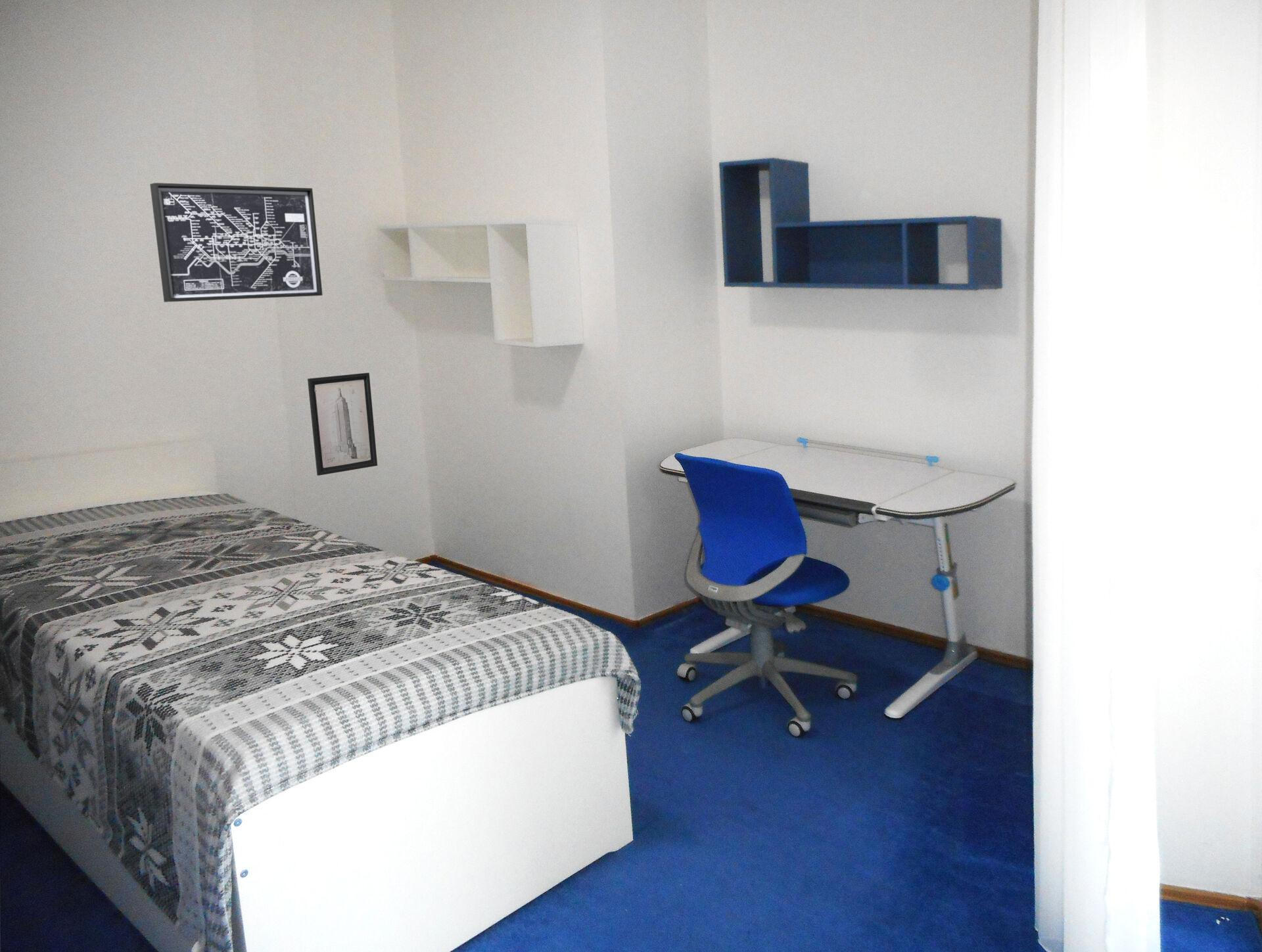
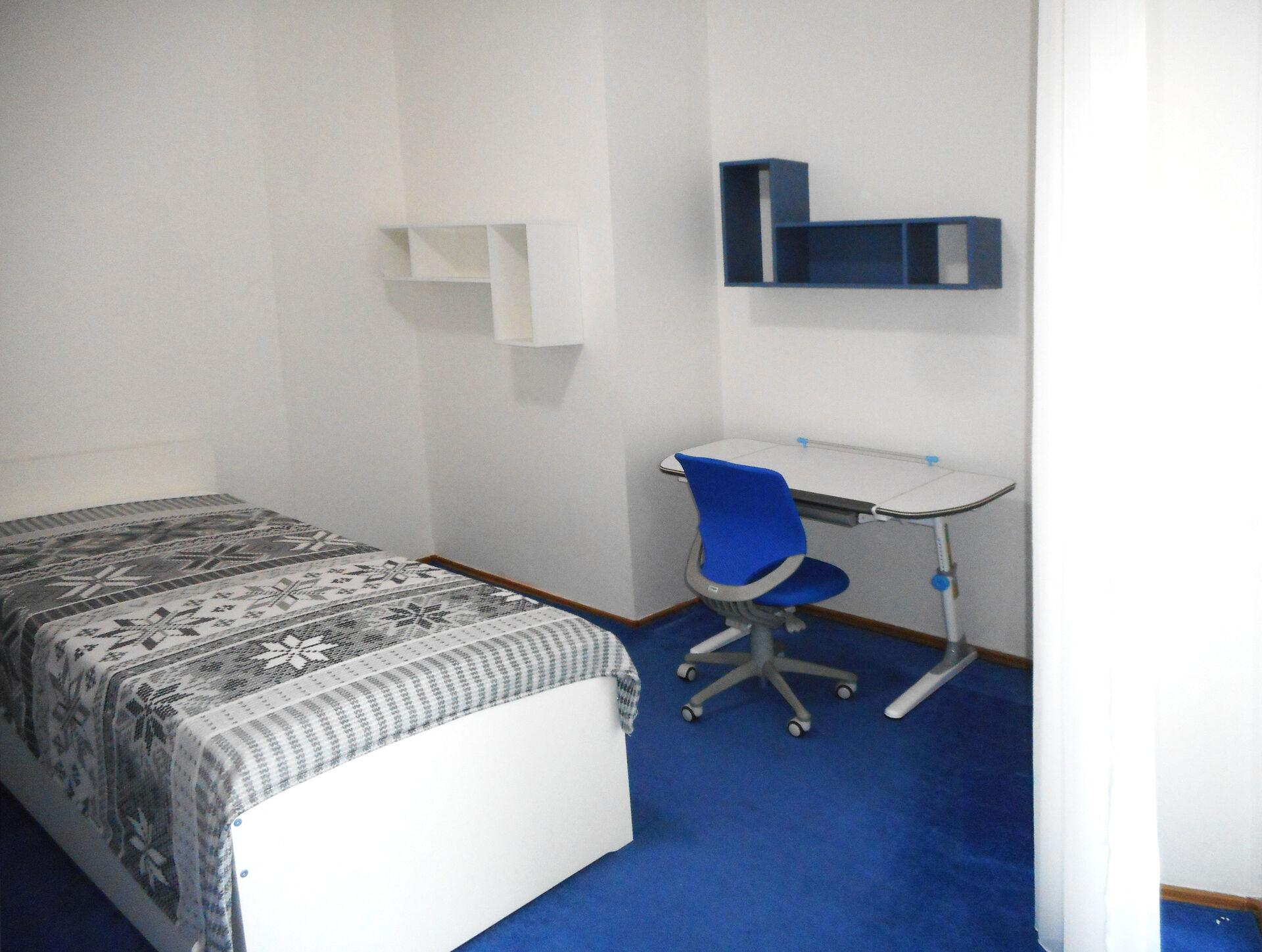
- wall art (241, 242)
- wall art (343, 423)
